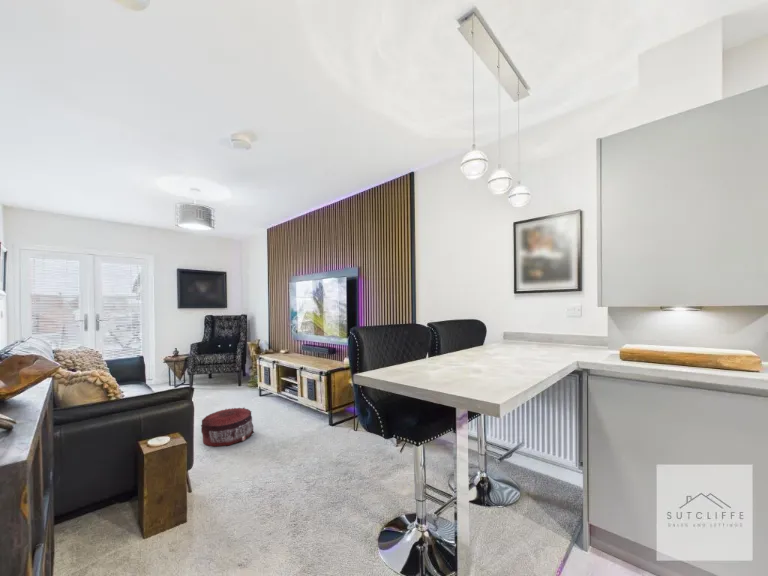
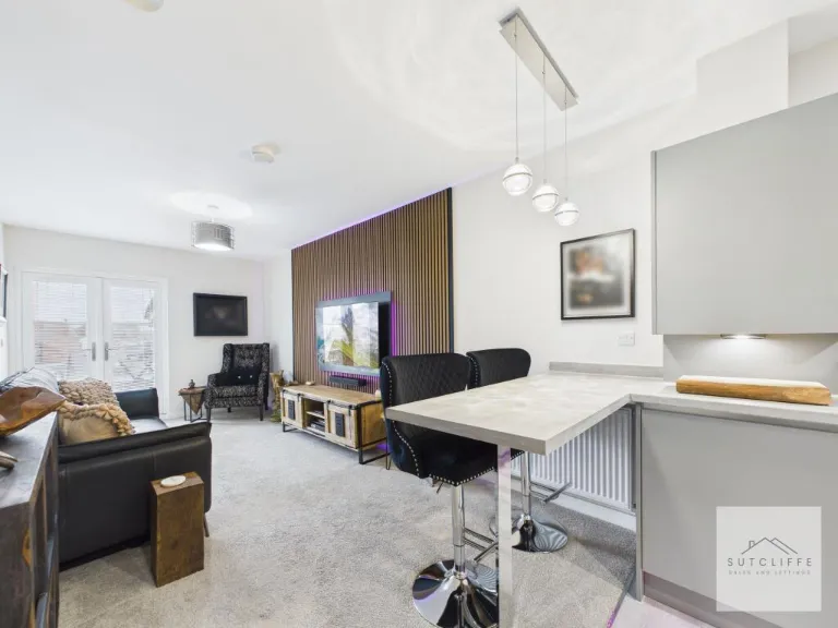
- pouf (228, 424)
